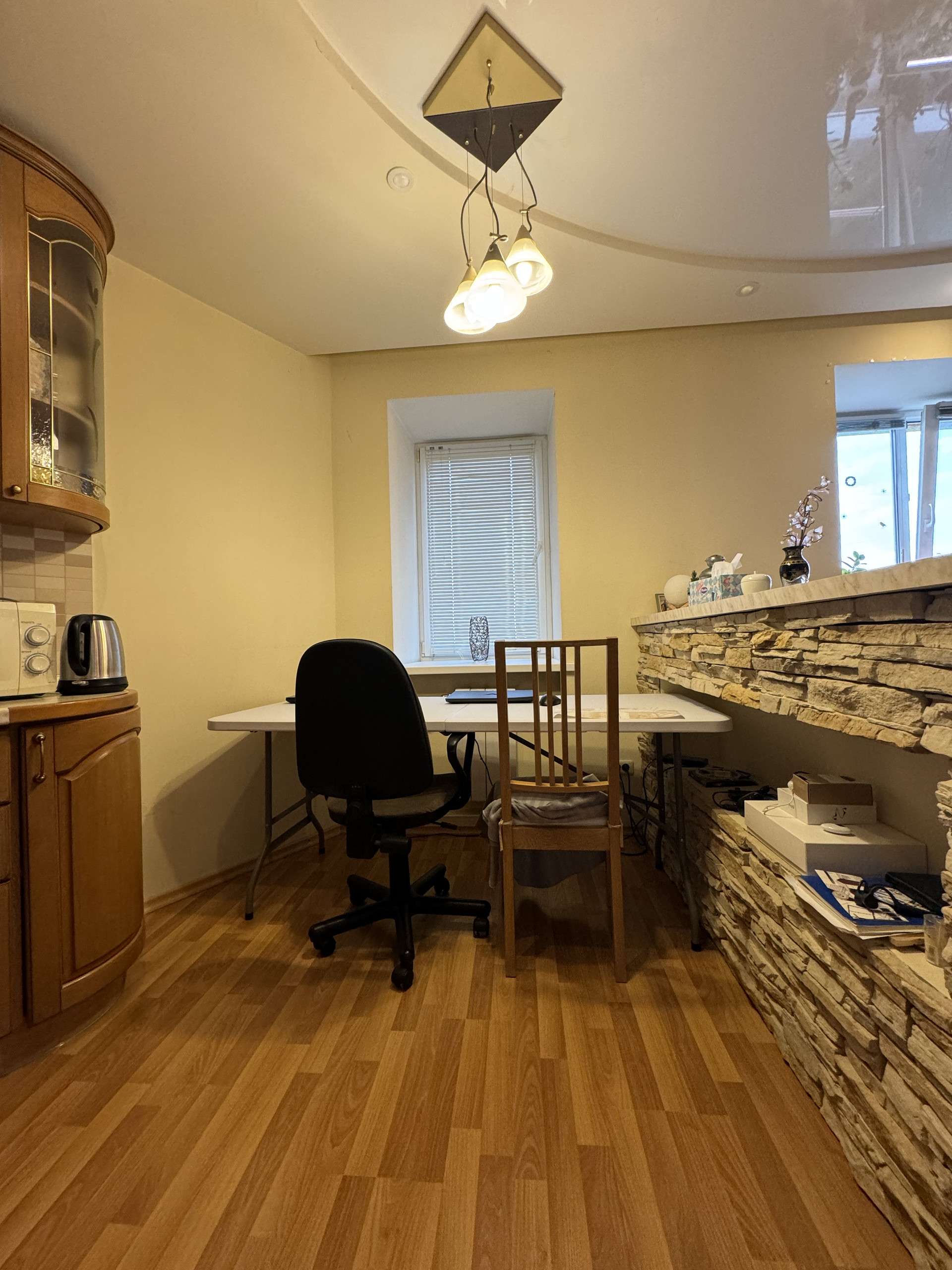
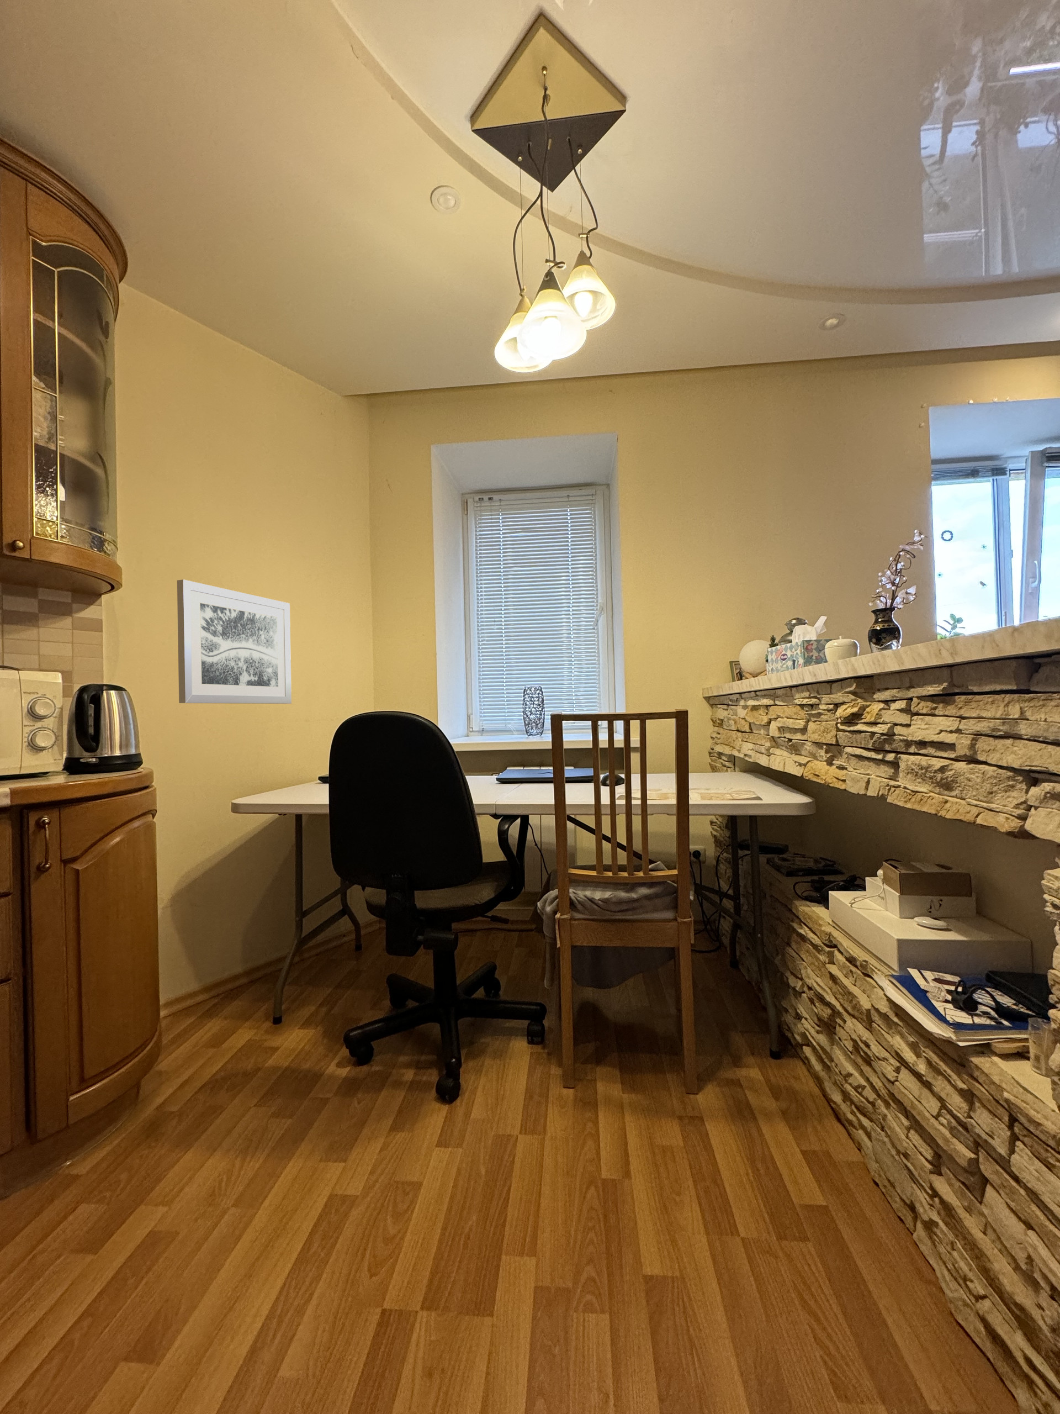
+ wall art (239, 648)
